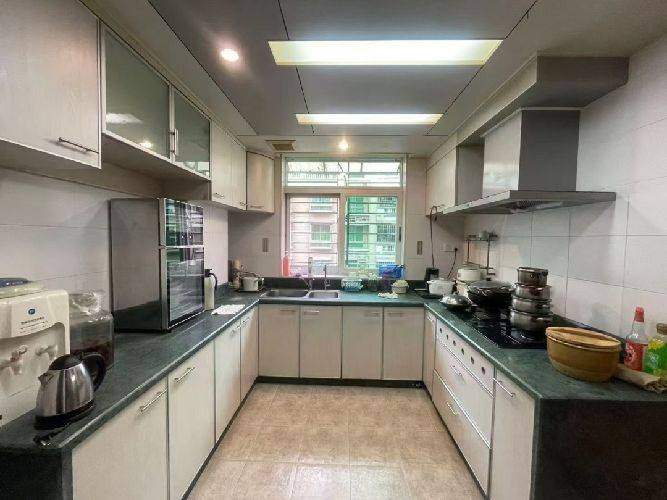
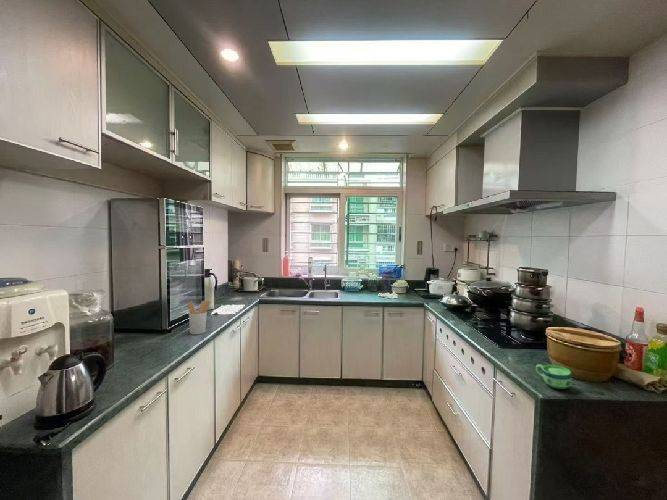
+ cup (551, 376)
+ utensil holder (200, 316)
